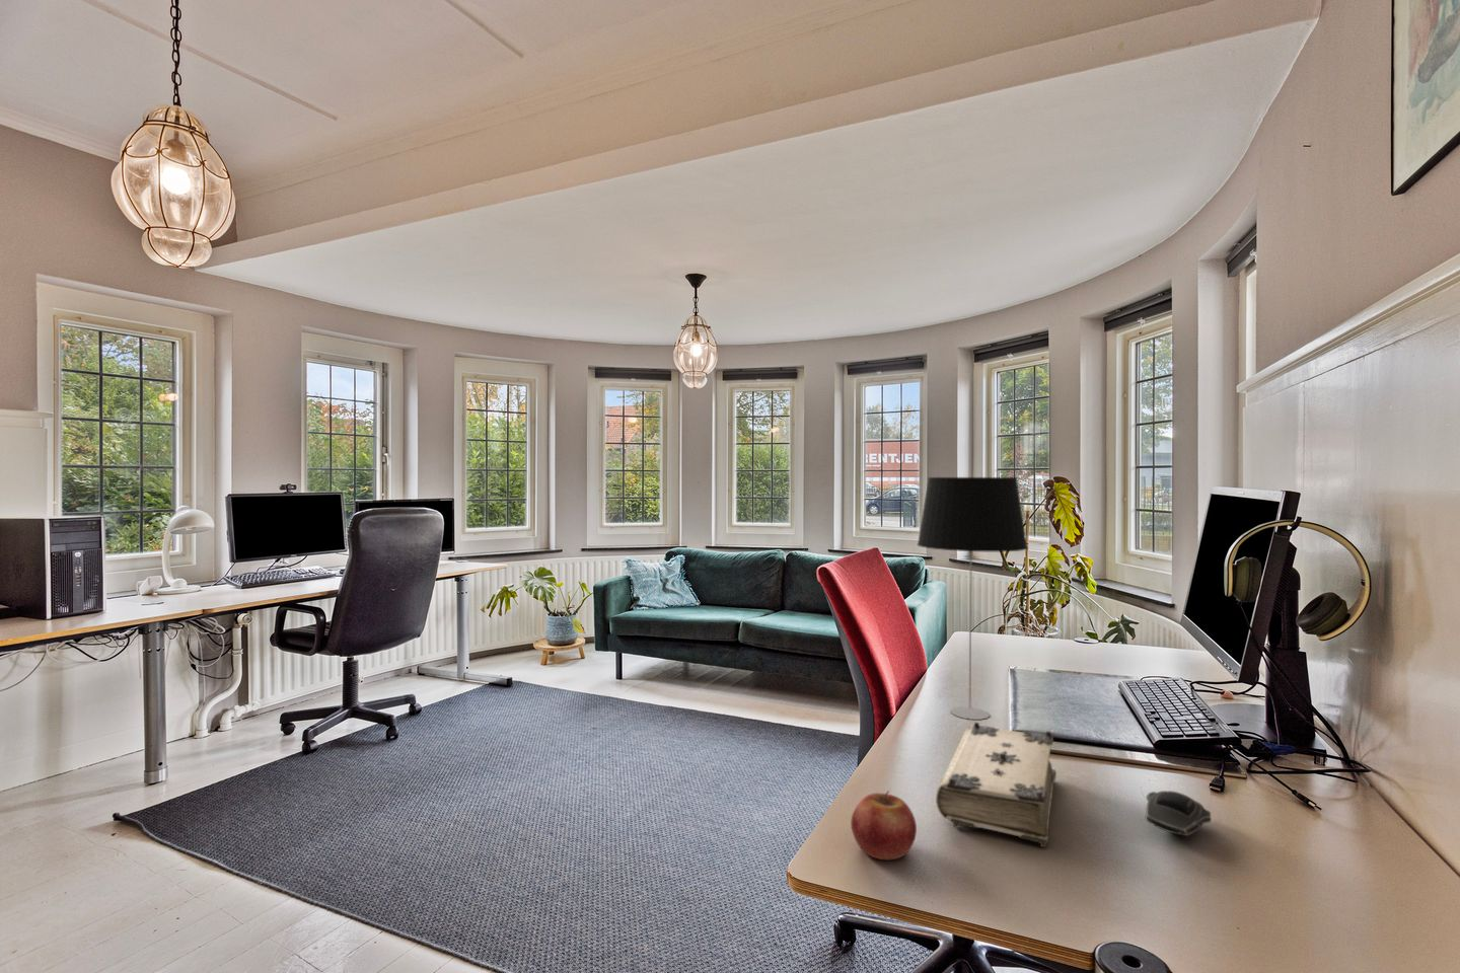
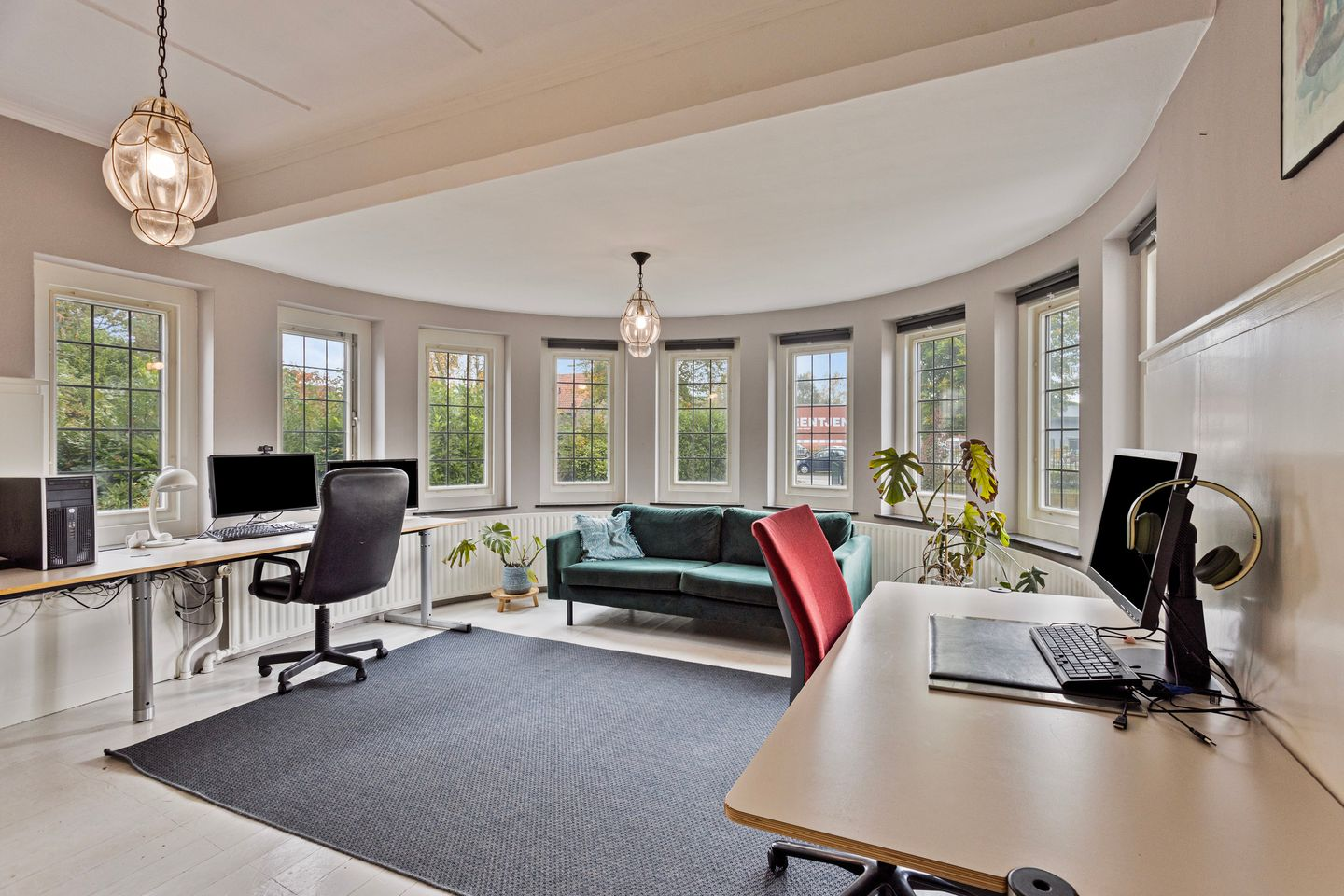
- apple (883, 818)
- table lamp (970, 595)
- computer mouse (1174, 811)
- book (999, 773)
